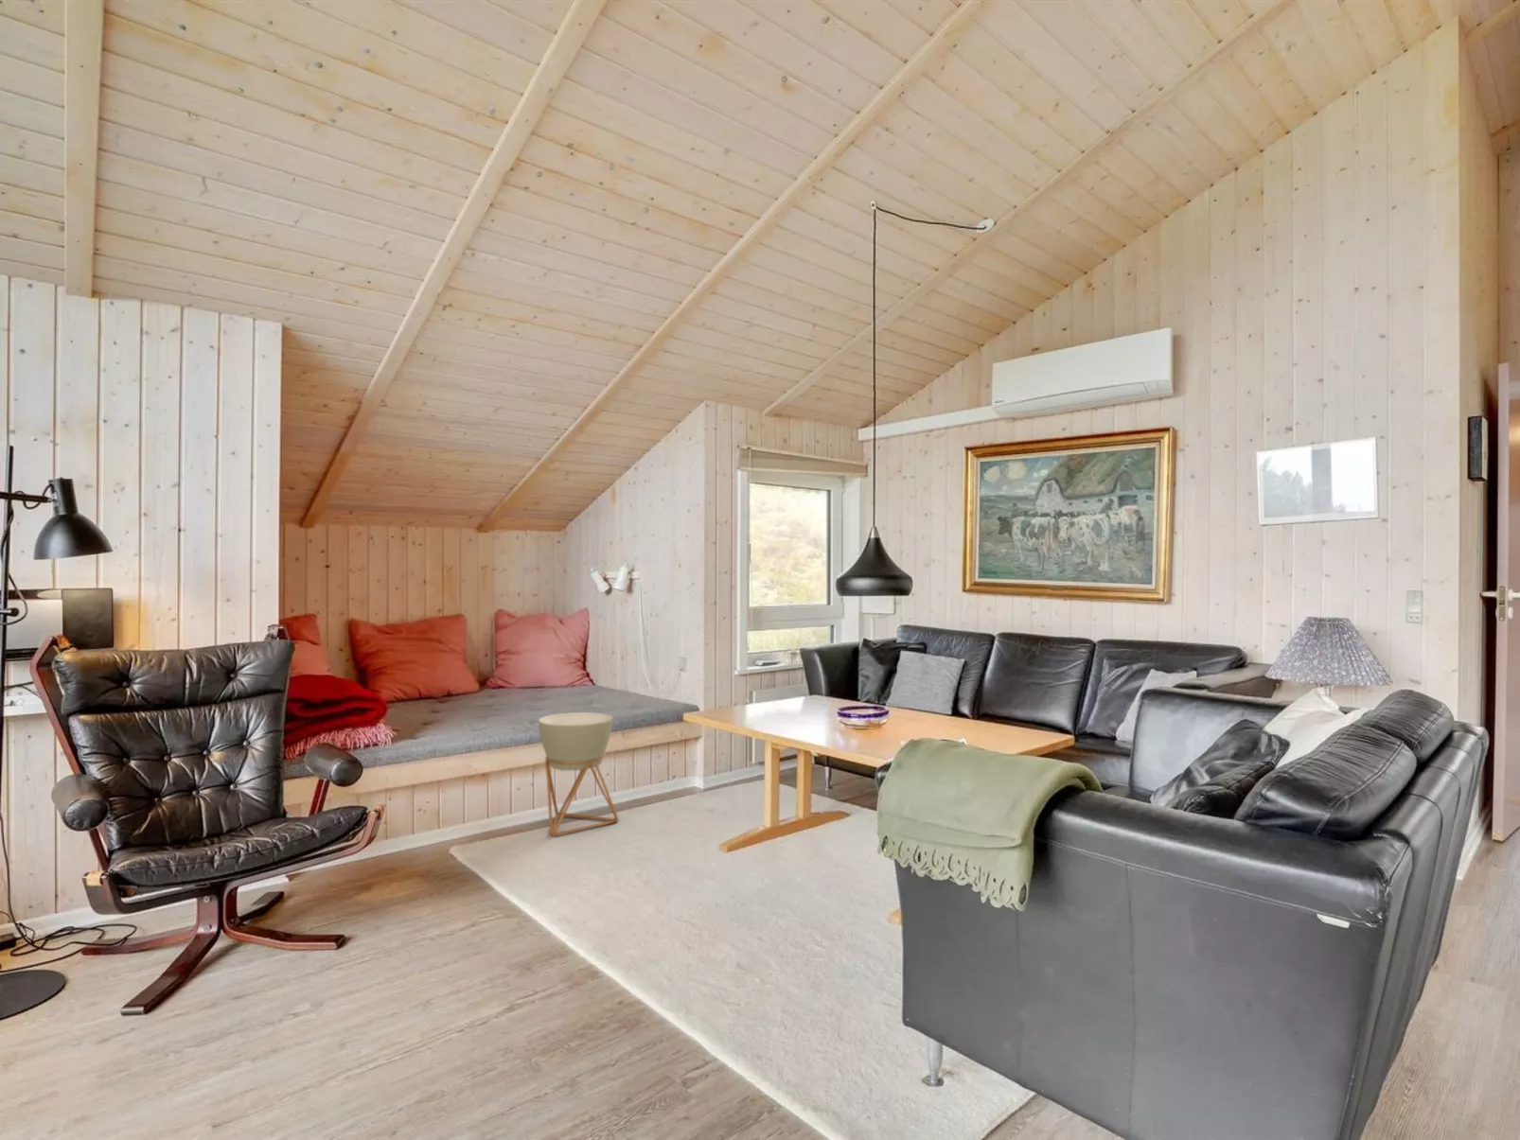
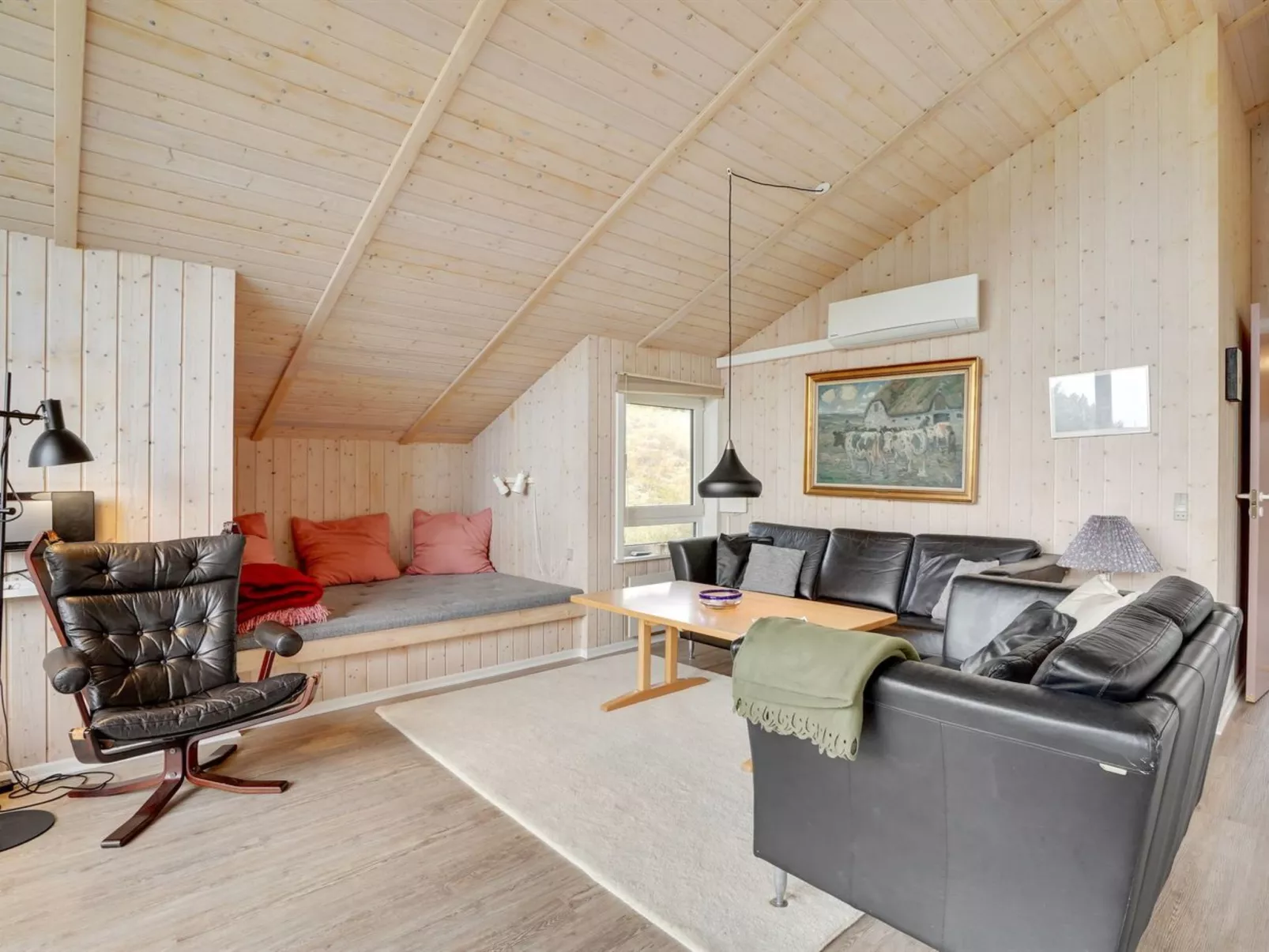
- planter (575, 769)
